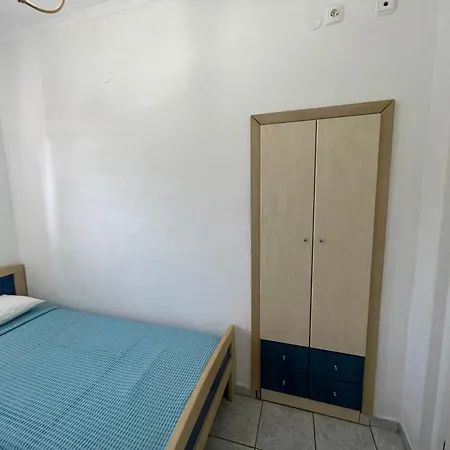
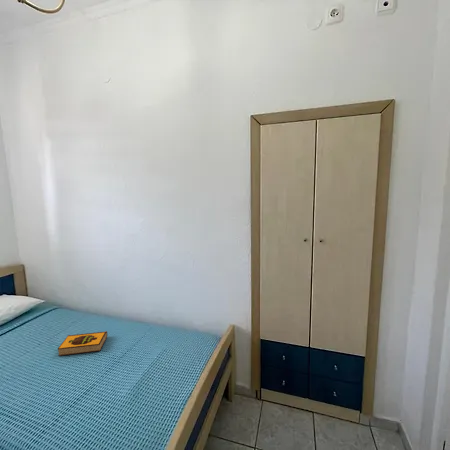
+ hardback book (84, 342)
